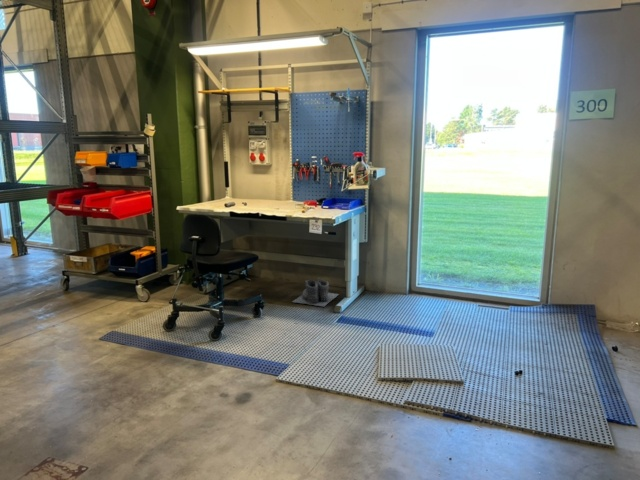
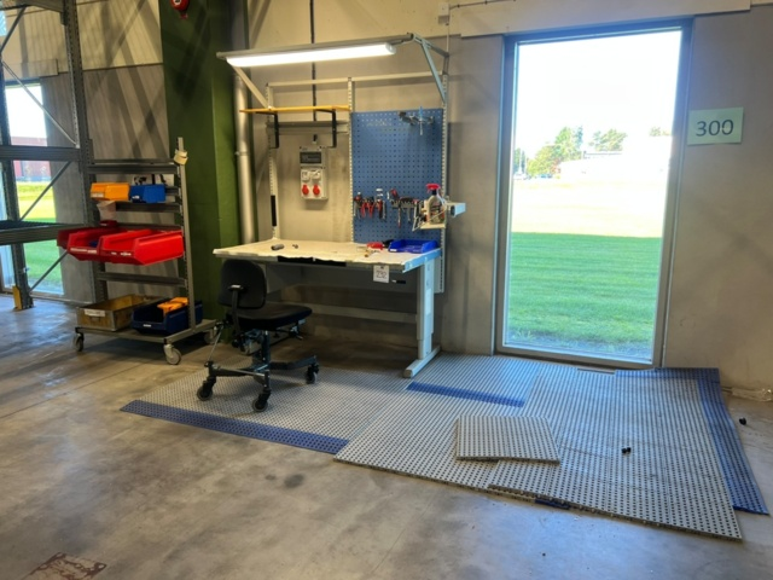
- boots (316, 288)
